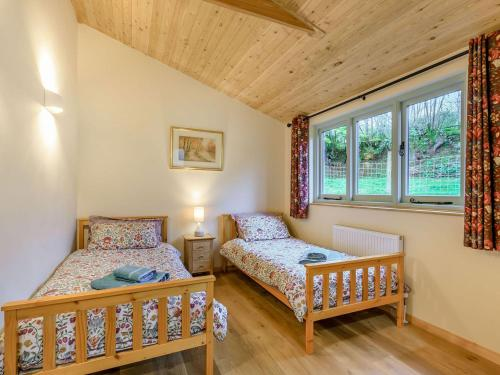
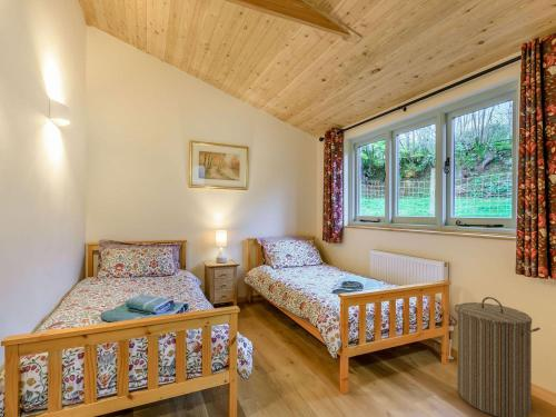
+ laundry hamper (492, 348)
